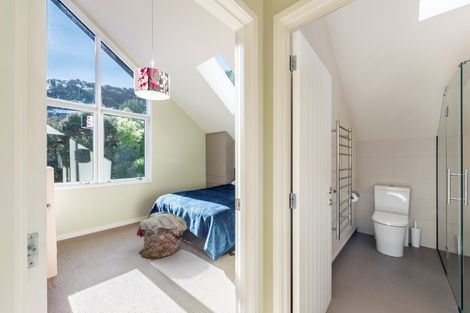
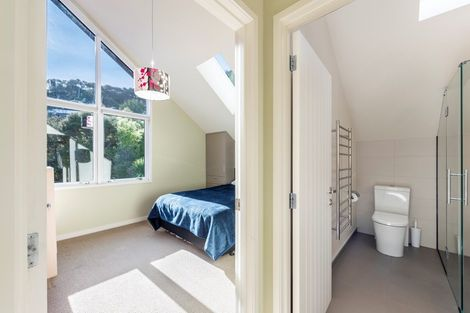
- laundry basket (162, 231)
